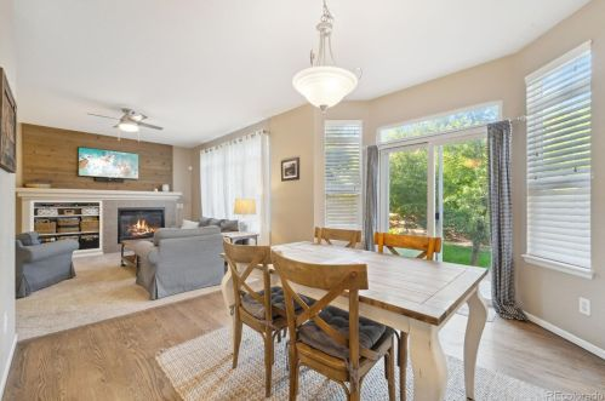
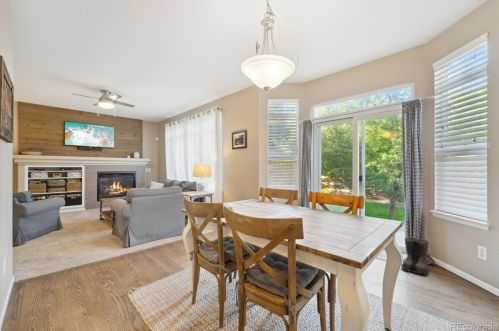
+ boots (415, 254)
